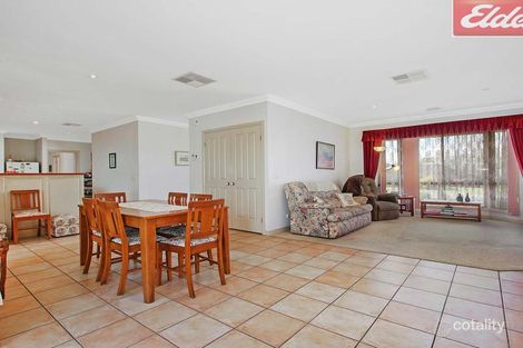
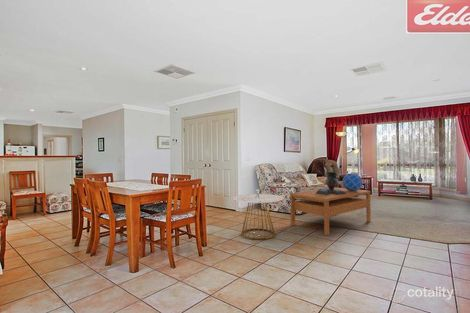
+ coffee table (331, 207)
+ decorative globe (352, 182)
+ side table (258, 211)
+ decorative urn (328, 182)
